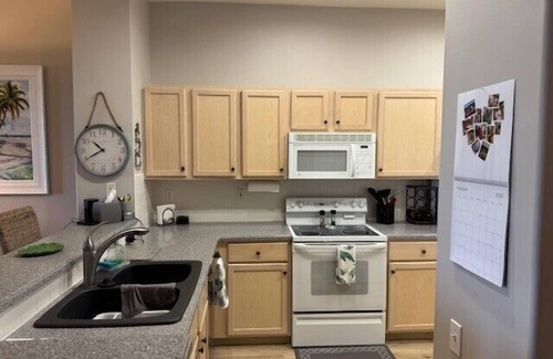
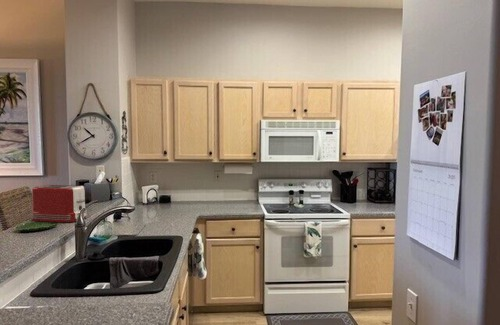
+ toaster (59, 202)
